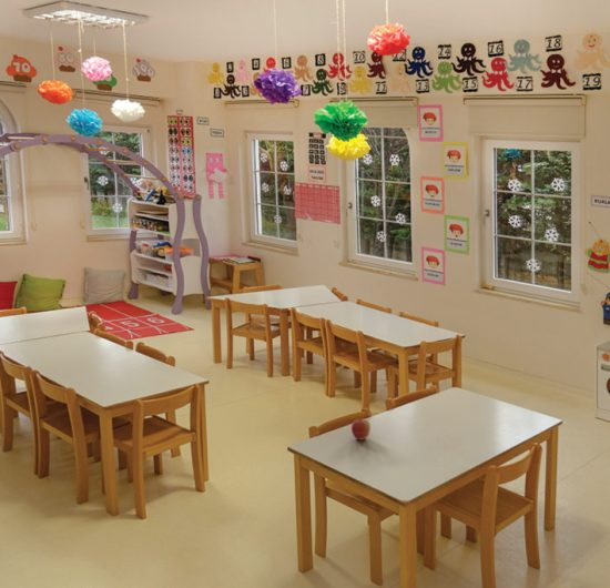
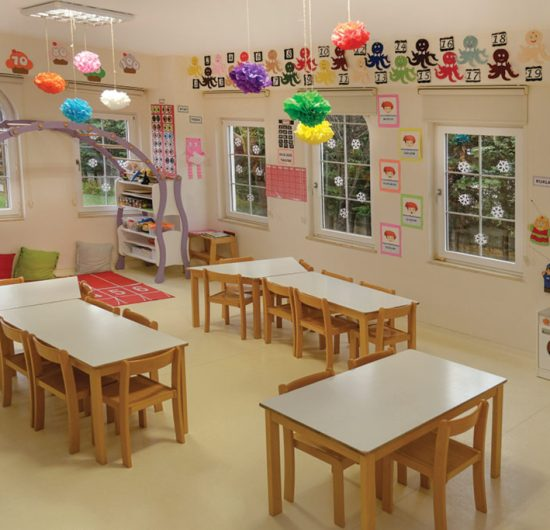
- apple (360, 428)
